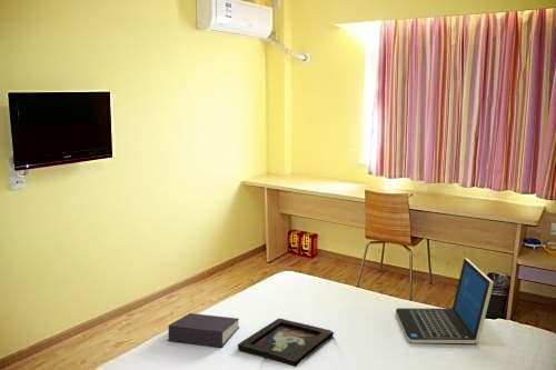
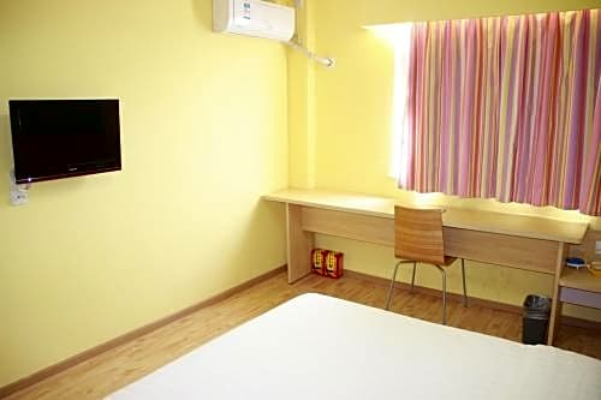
- book (205, 326)
- decorative tray (287, 339)
- laptop (439, 309)
